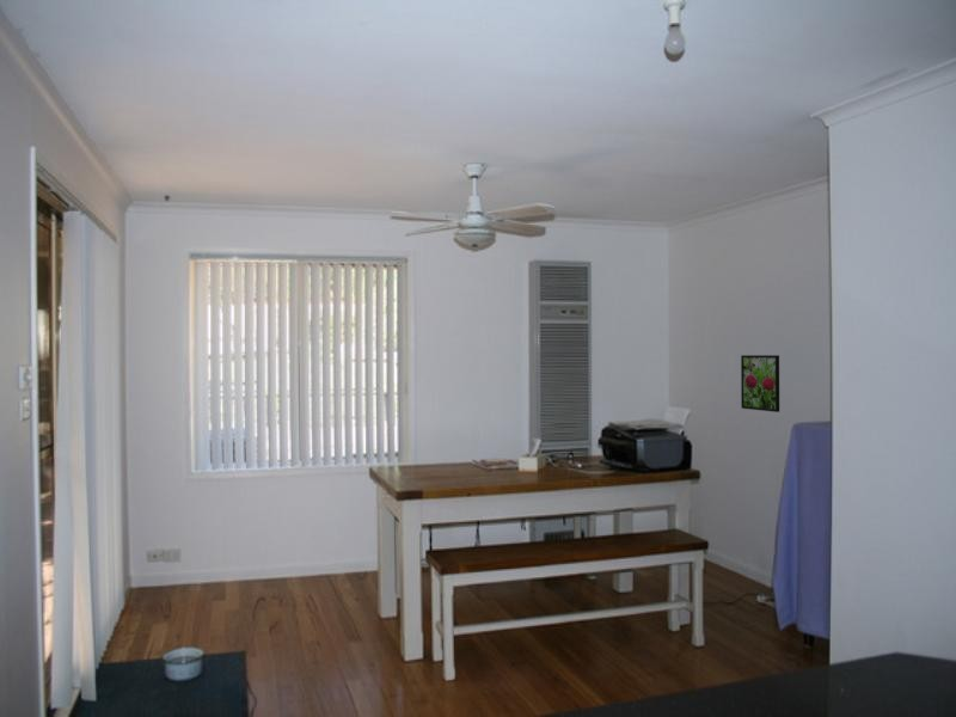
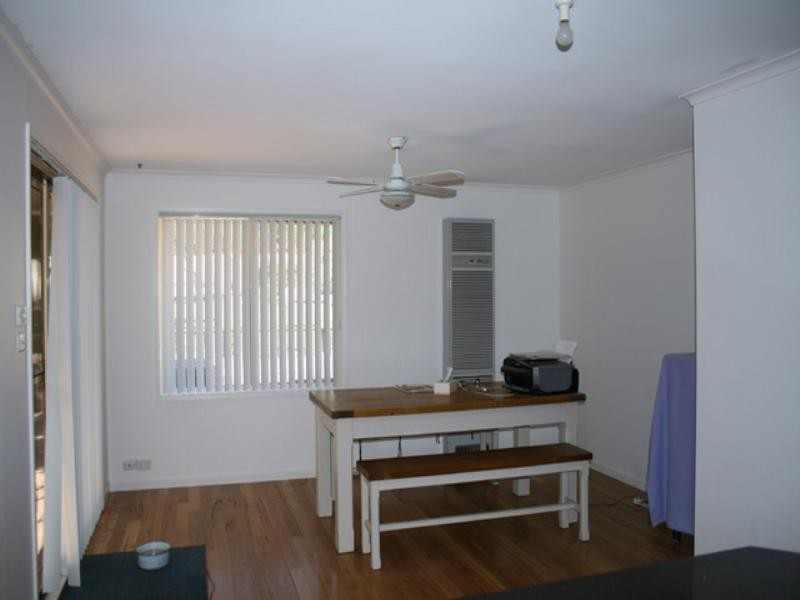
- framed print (759, 382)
